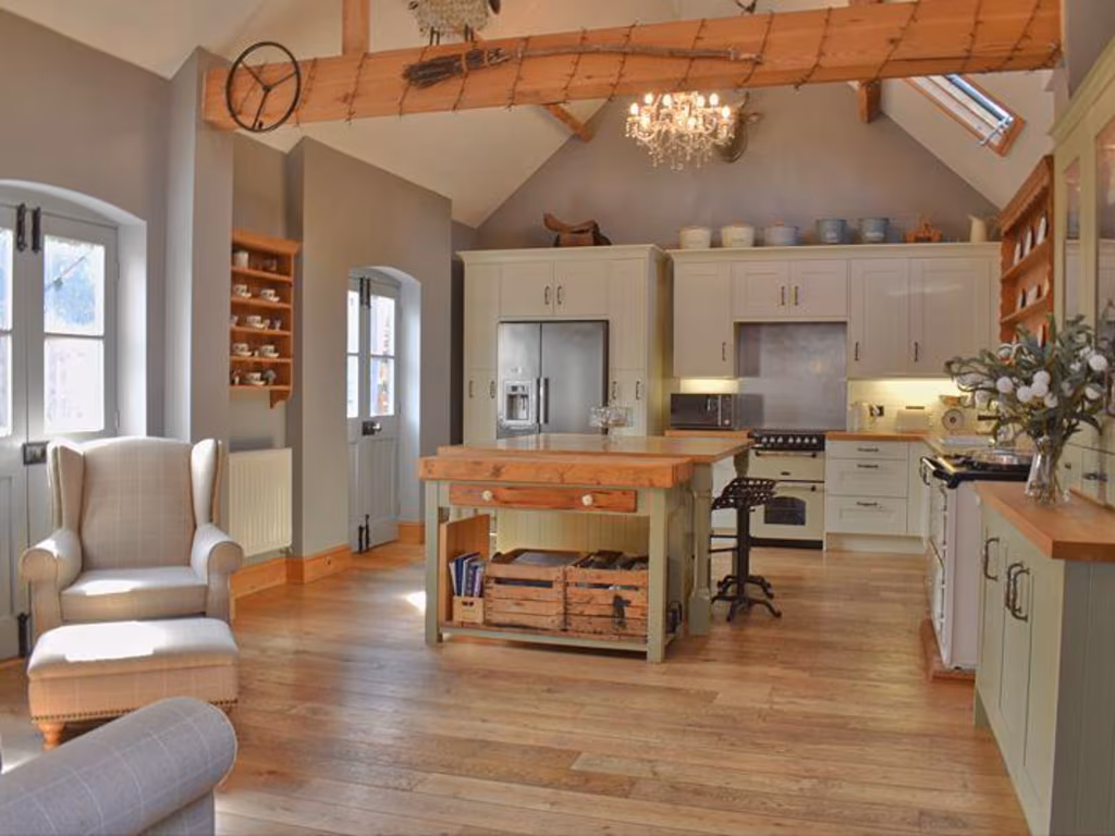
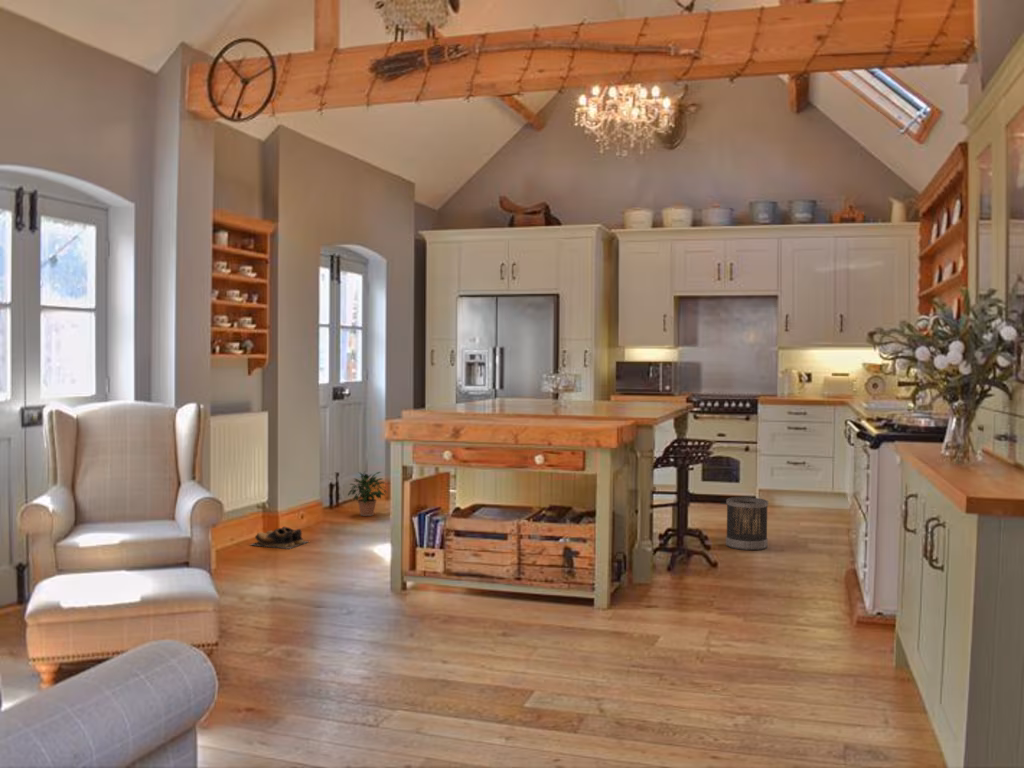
+ wastebasket (746, 523)
+ potted plant (368, 491)
+ shoes (279, 535)
